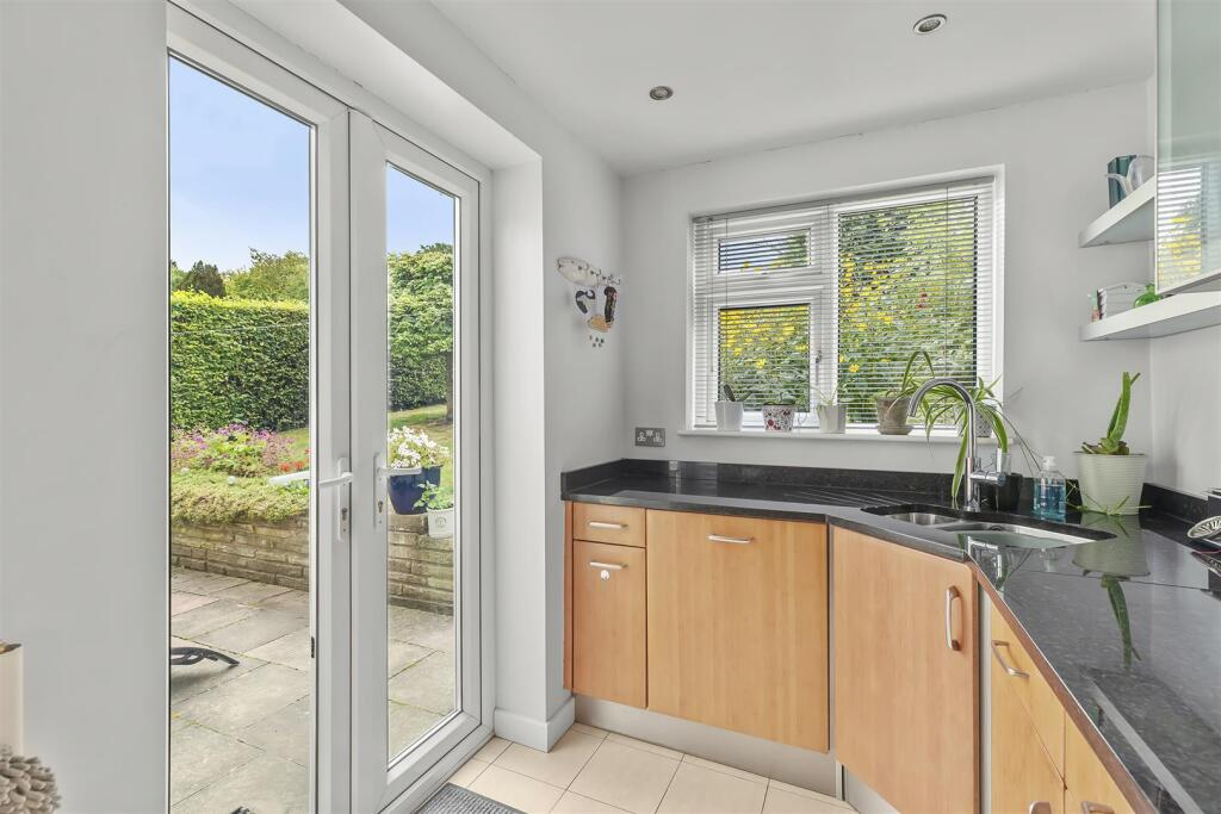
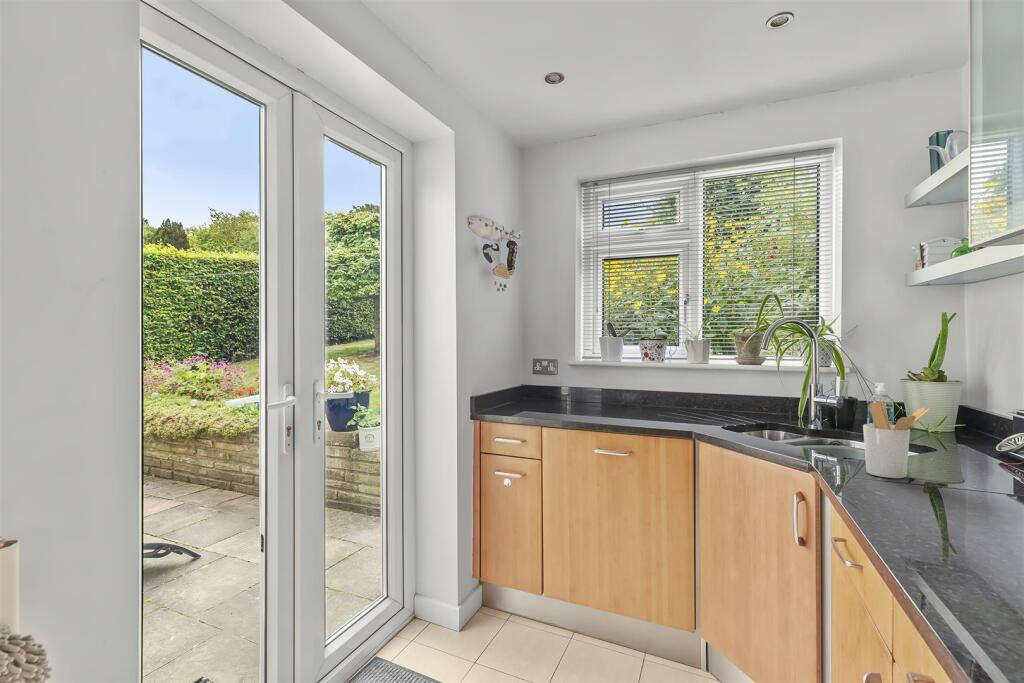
+ utensil holder (897, 439)
